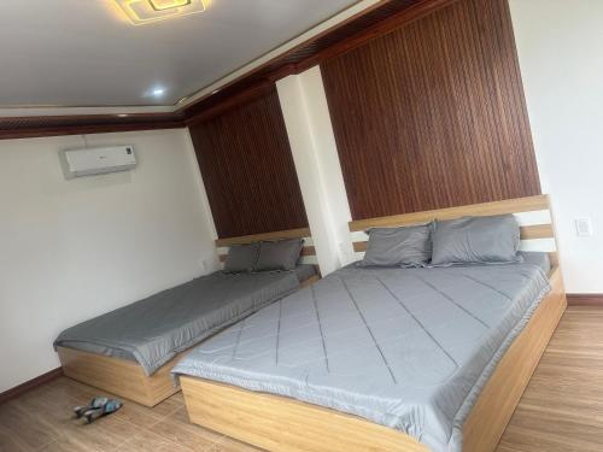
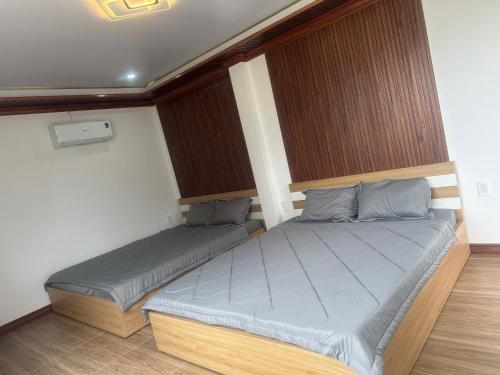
- slippers (98, 406)
